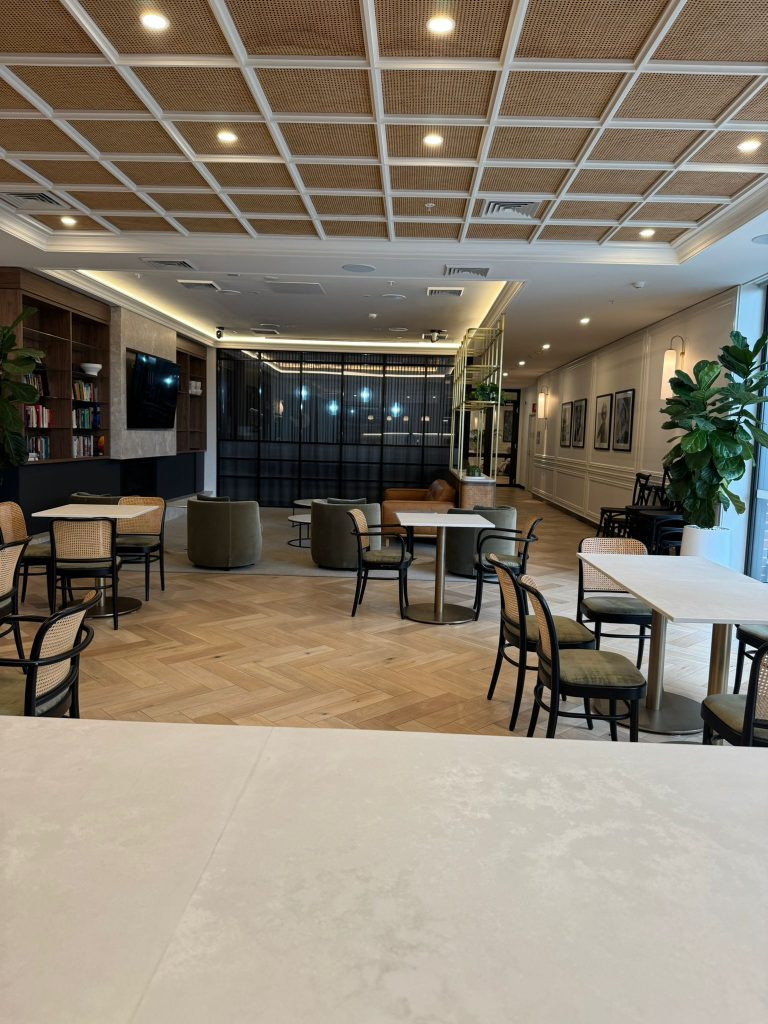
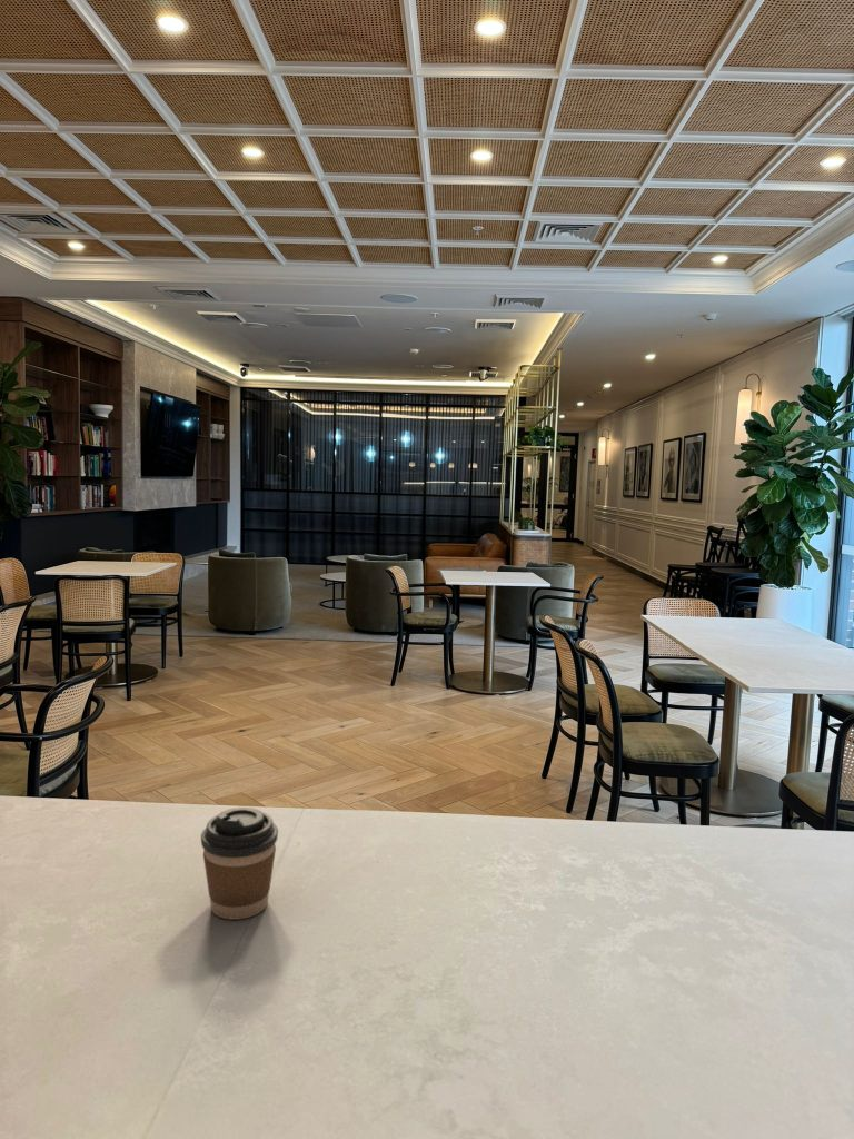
+ coffee cup (239, 858)
